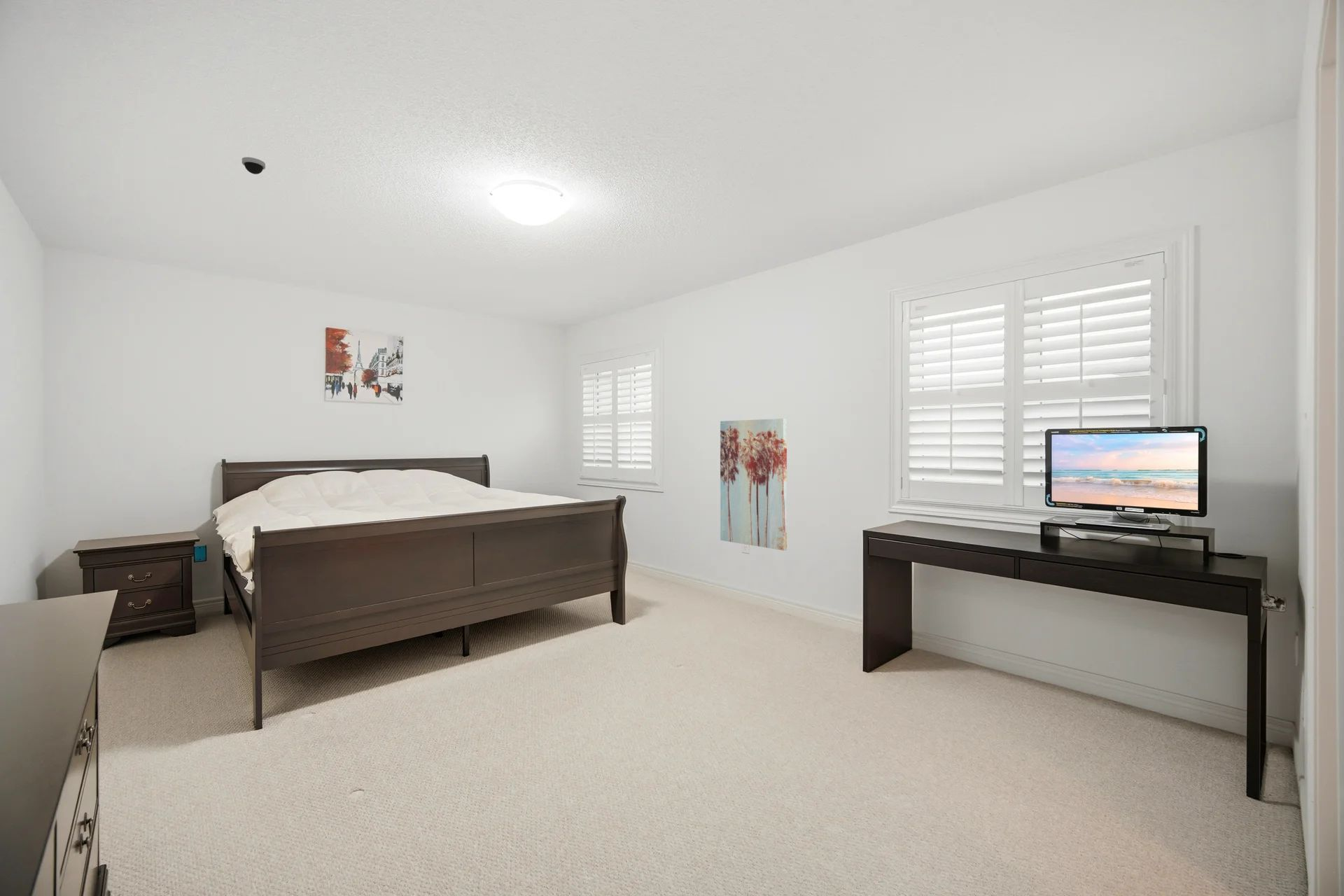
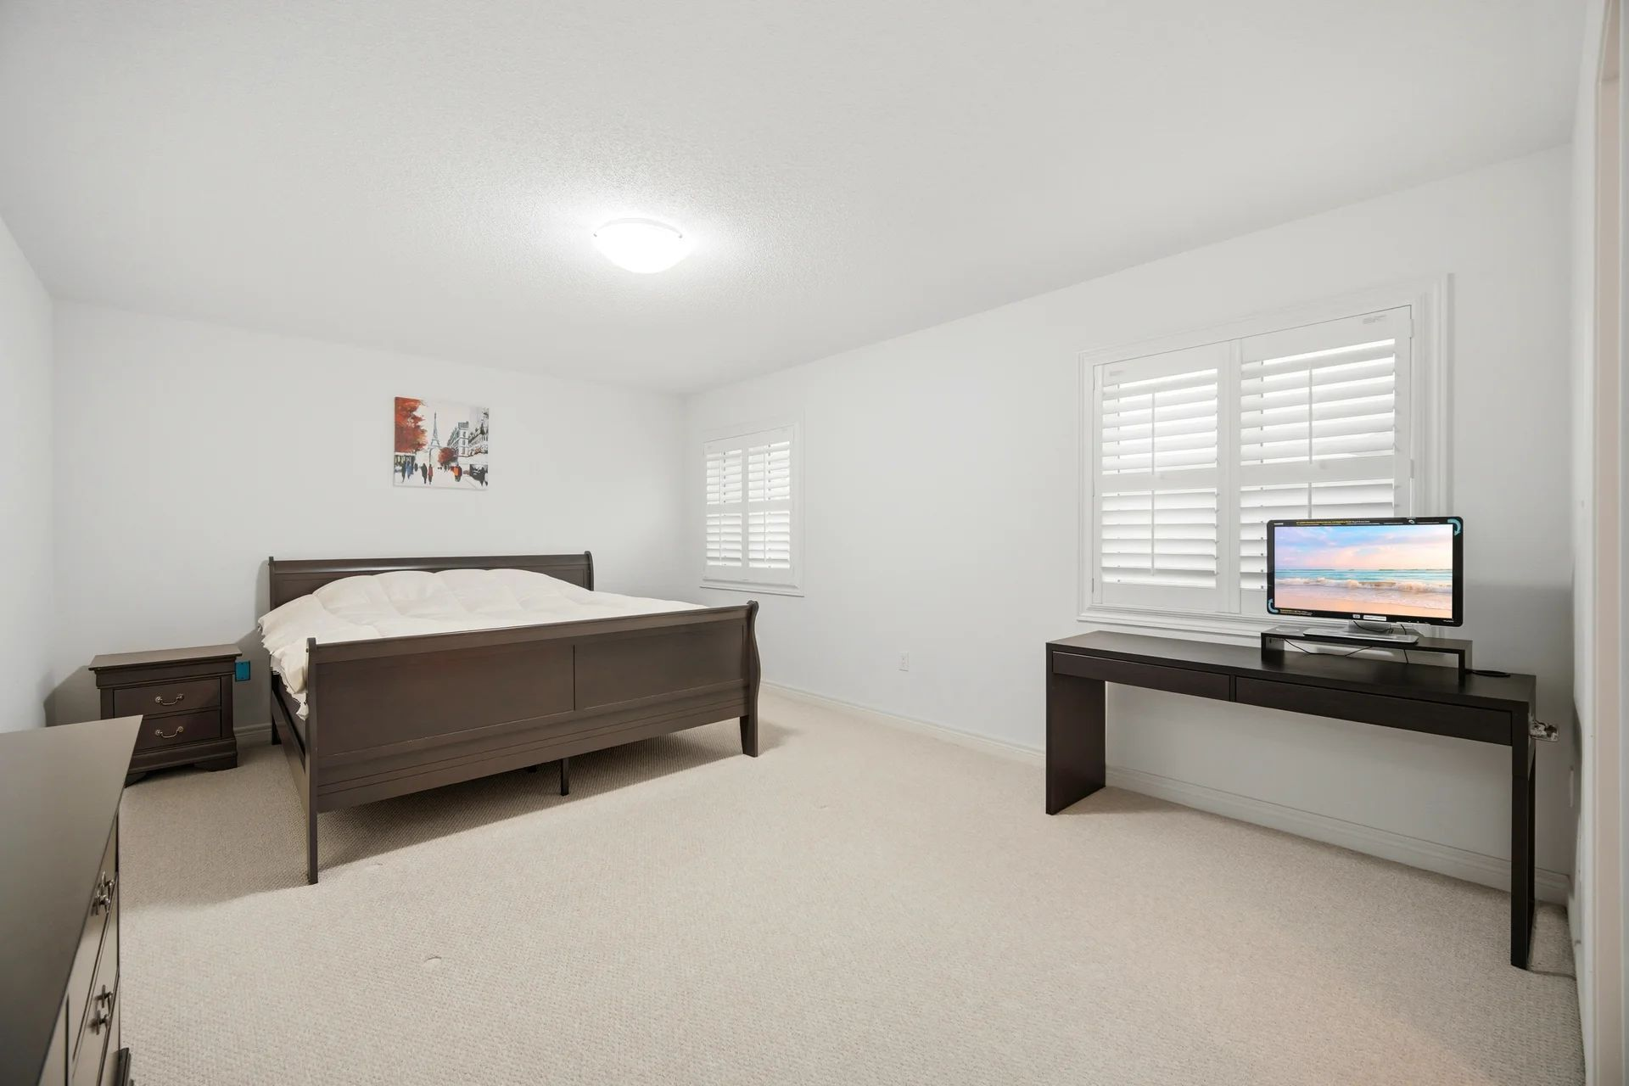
- dome security camera (253, 167)
- wall art (752, 482)
